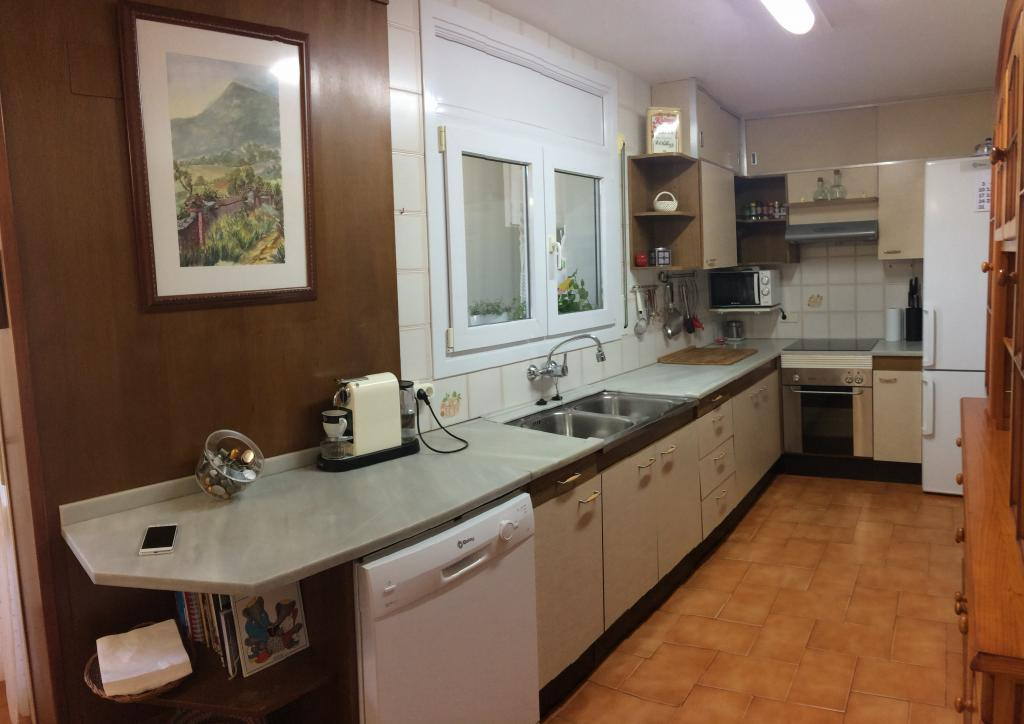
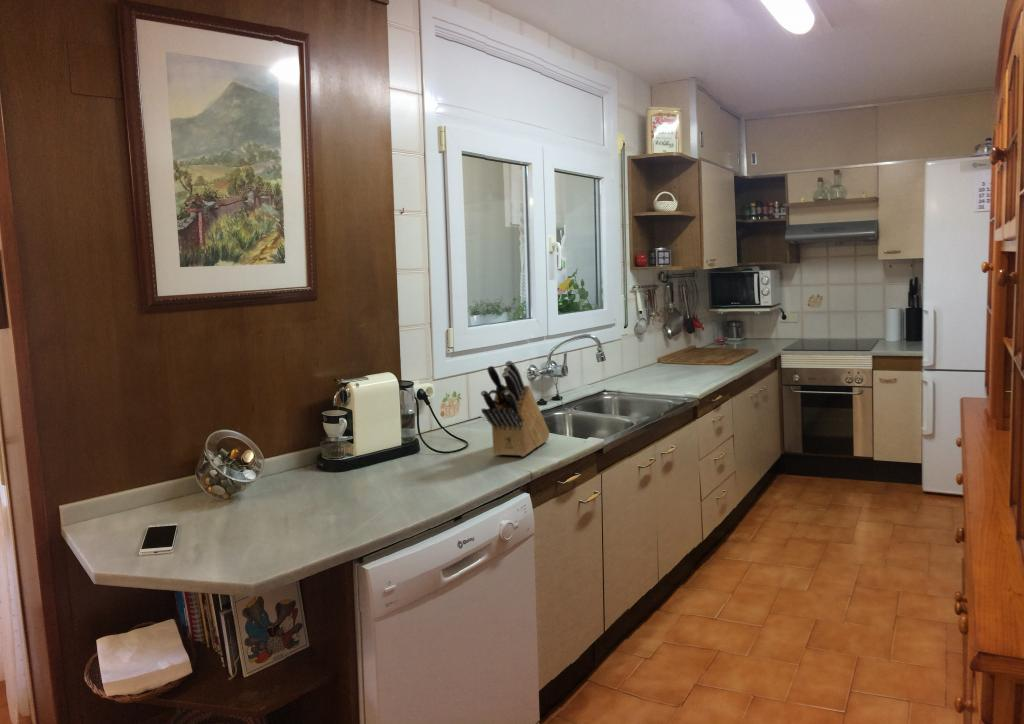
+ knife block (515, 404)
